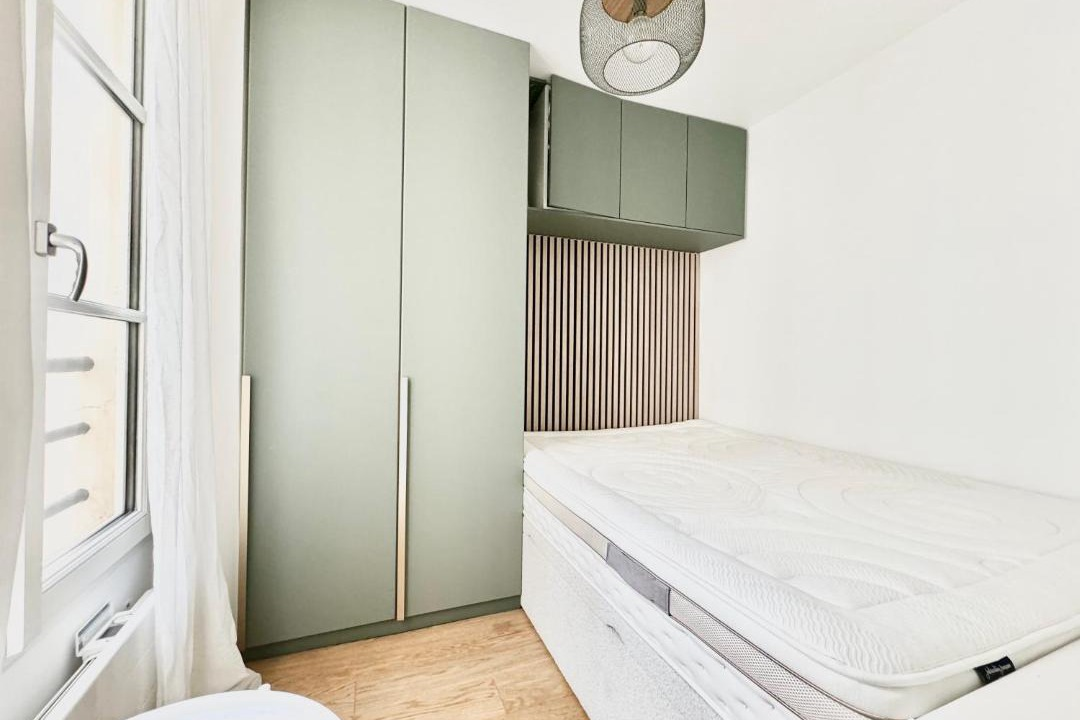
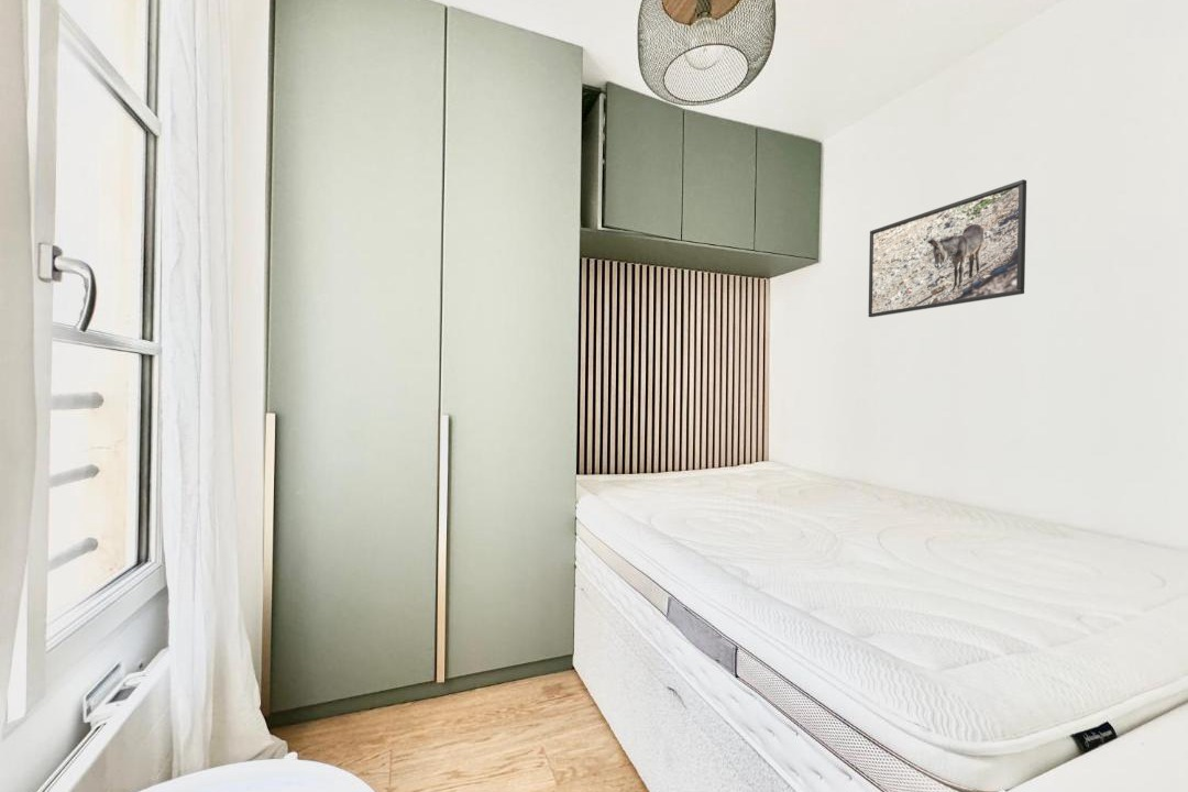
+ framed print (936, 257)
